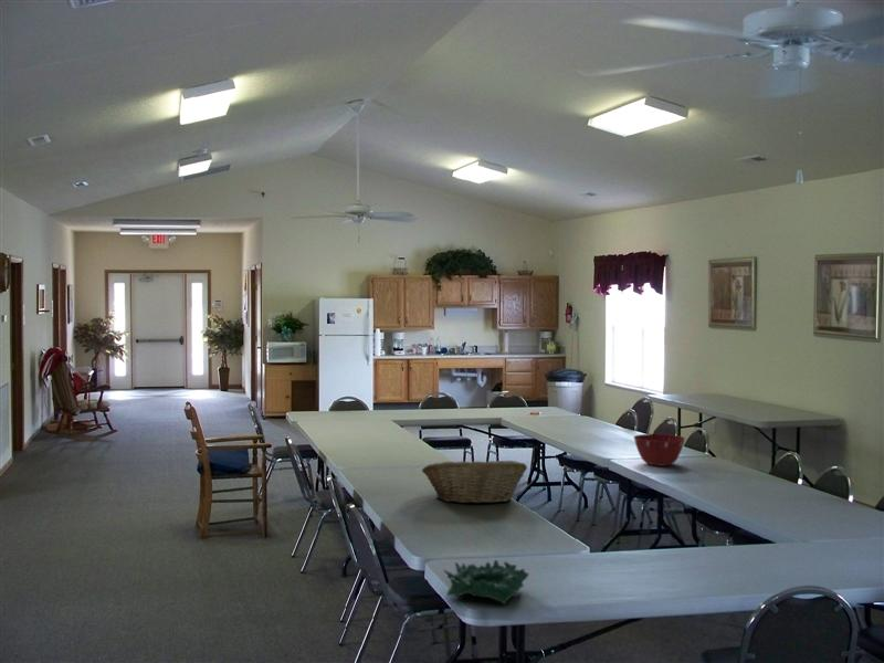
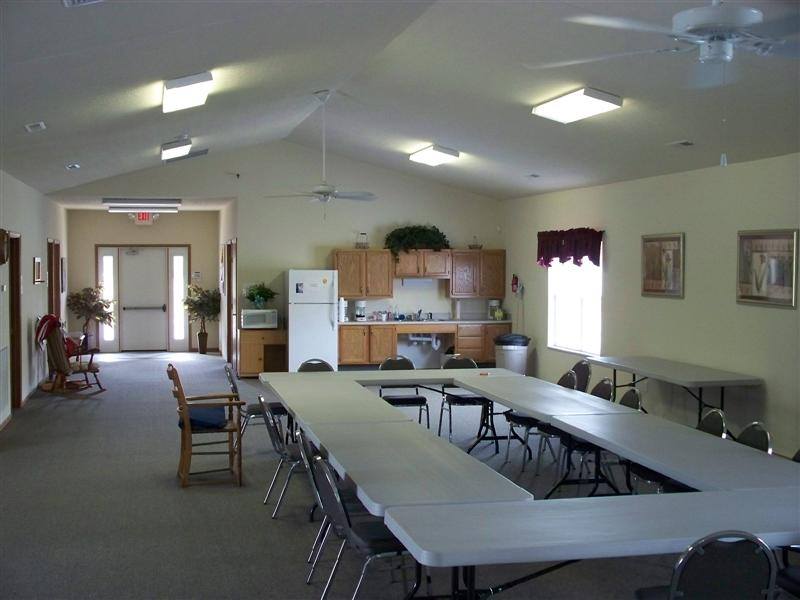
- decorative bowl (485, 580)
- fruit basket (474, 476)
- mixing bowl (659, 450)
